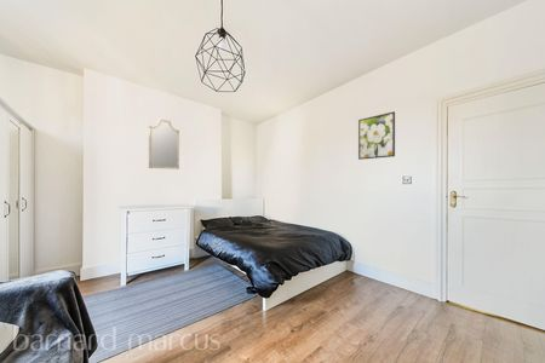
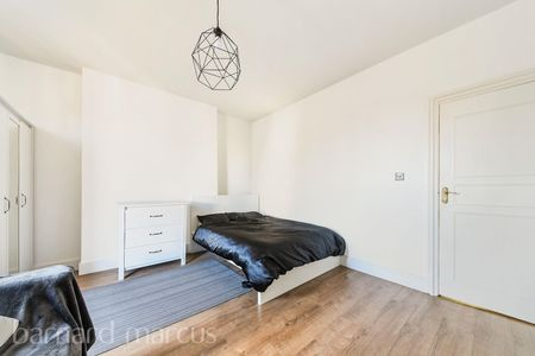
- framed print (375, 137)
- home mirror (164, 144)
